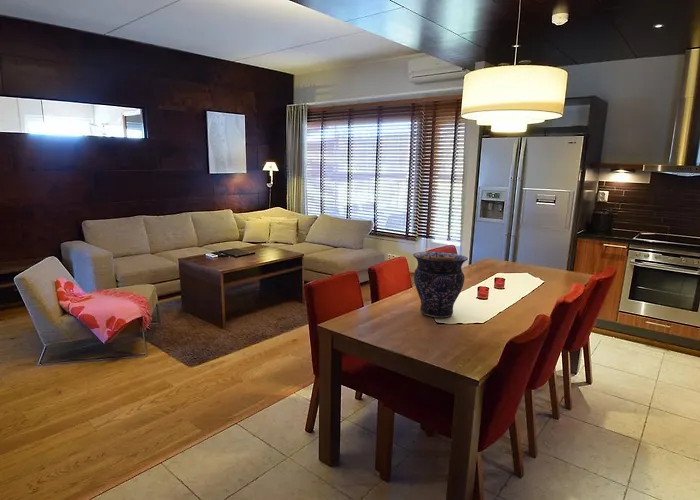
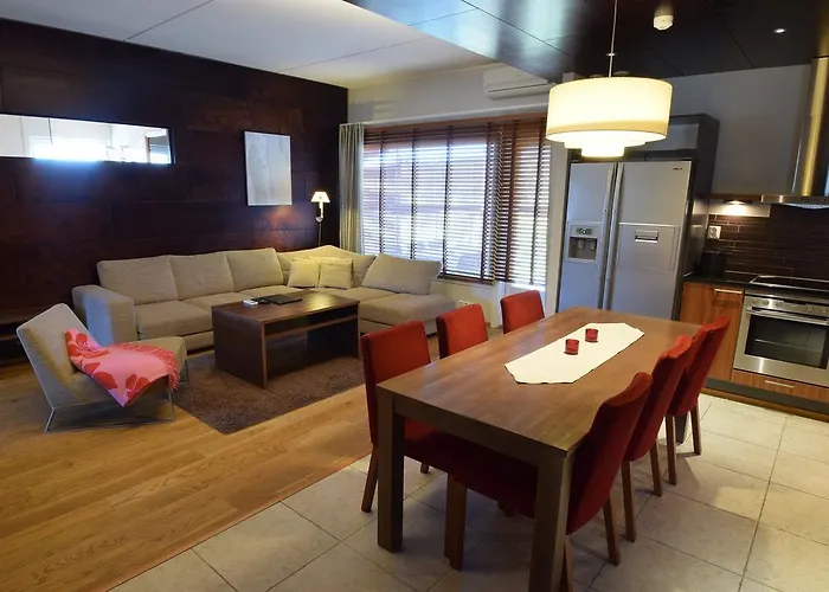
- vase (438, 284)
